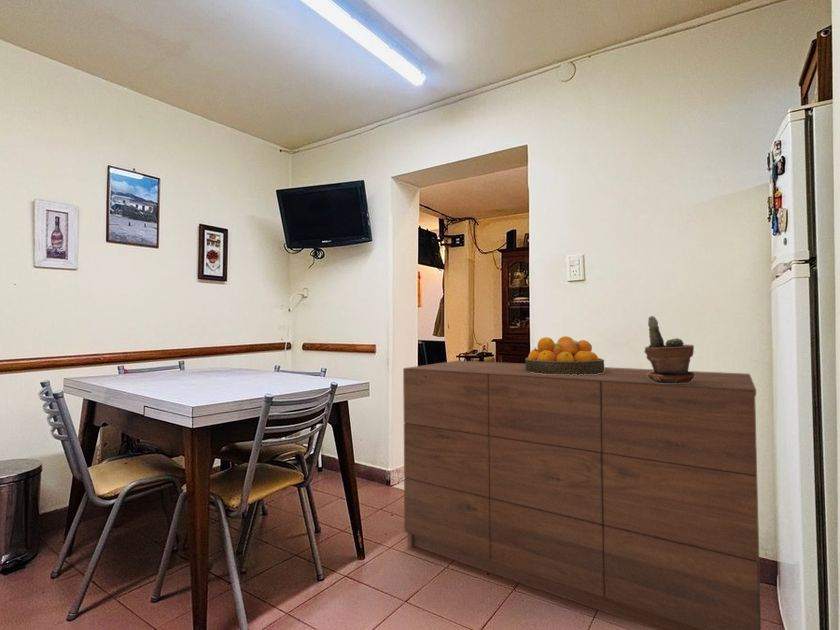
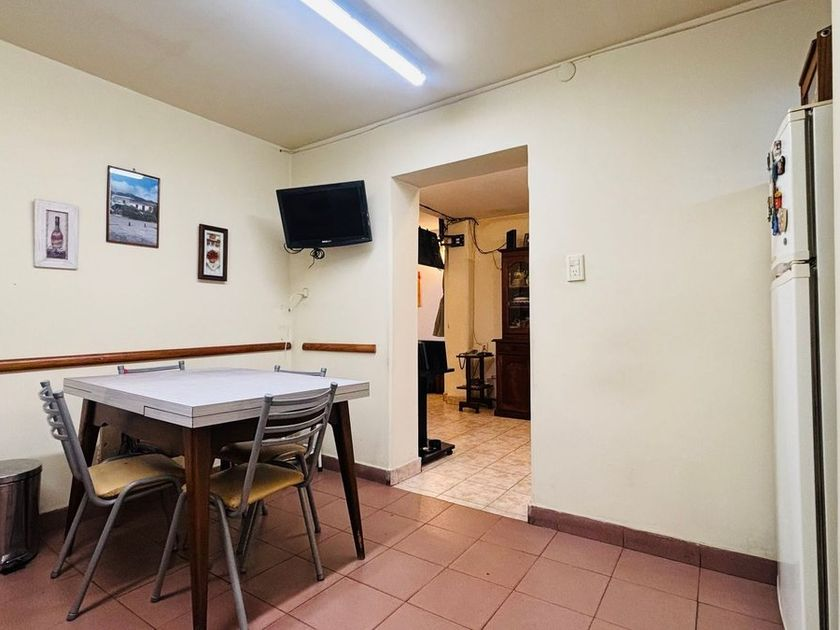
- potted plant (669, 347)
- dresser (562, 468)
- fruit bowl (563, 353)
